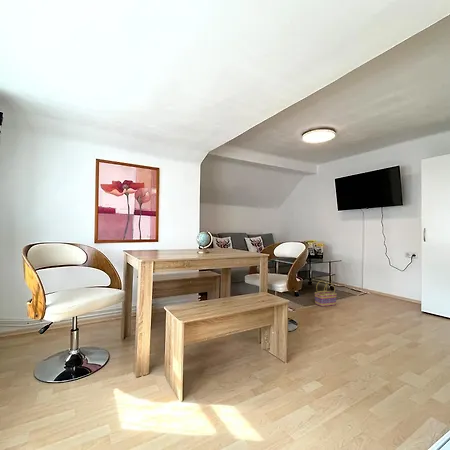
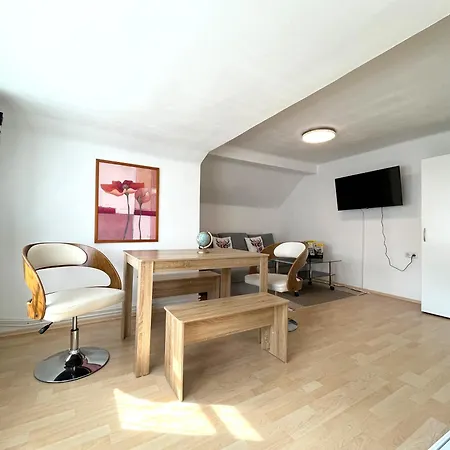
- basket (325, 293)
